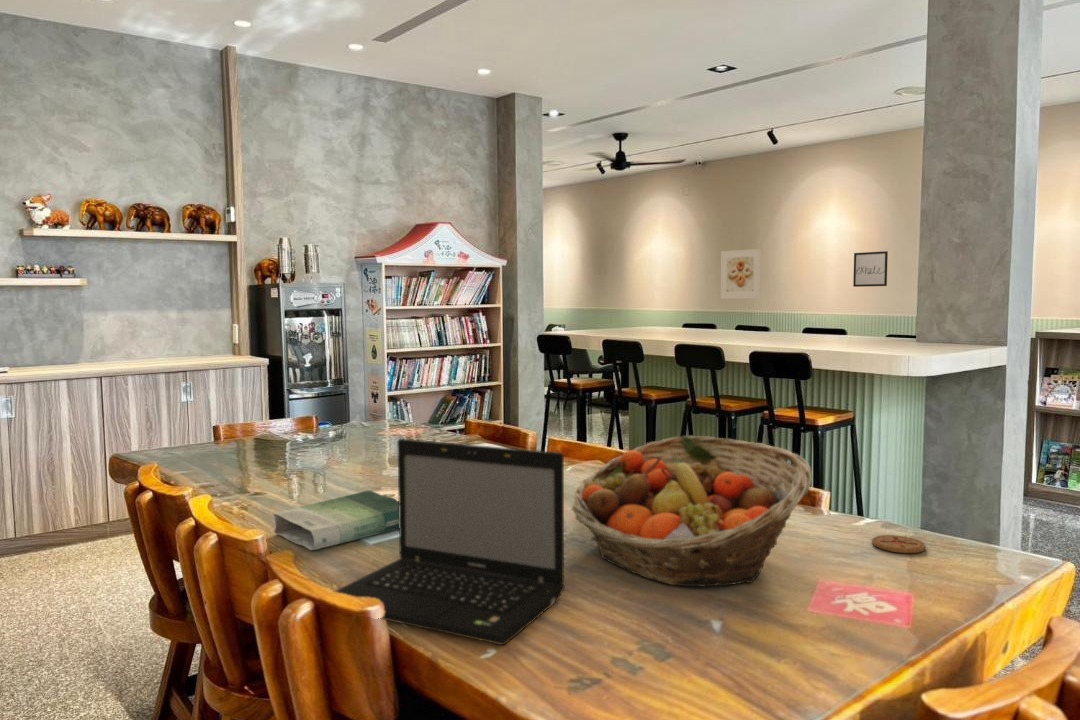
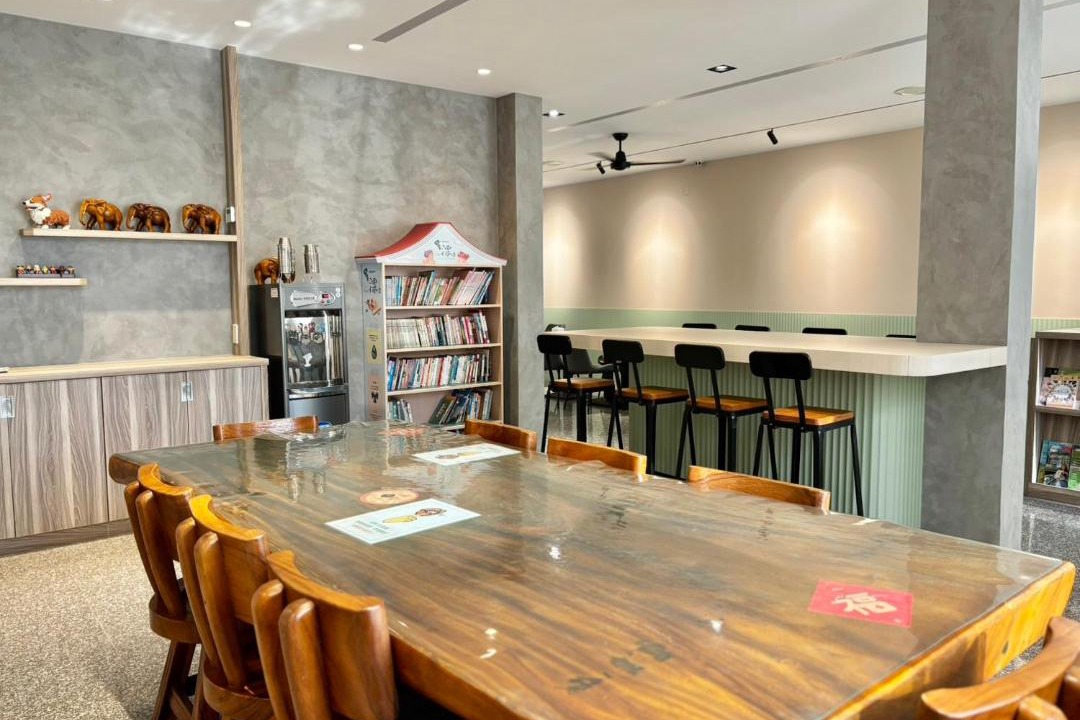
- laptop (443, 530)
- fruit basket (685, 503)
- wall art (870, 269)
- book (343, 517)
- coaster (898, 543)
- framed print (740, 274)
